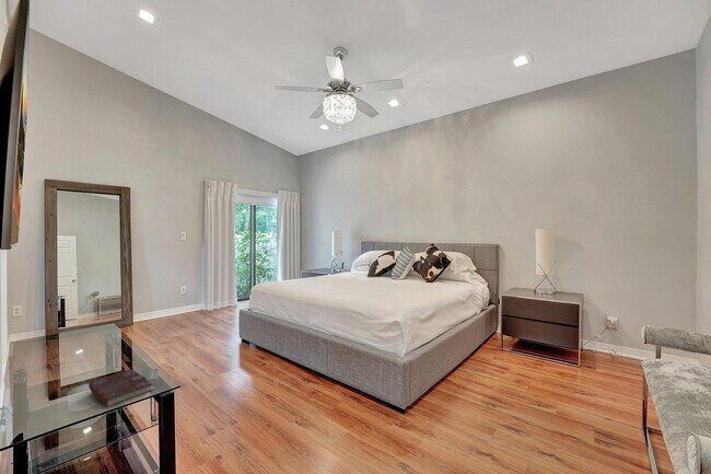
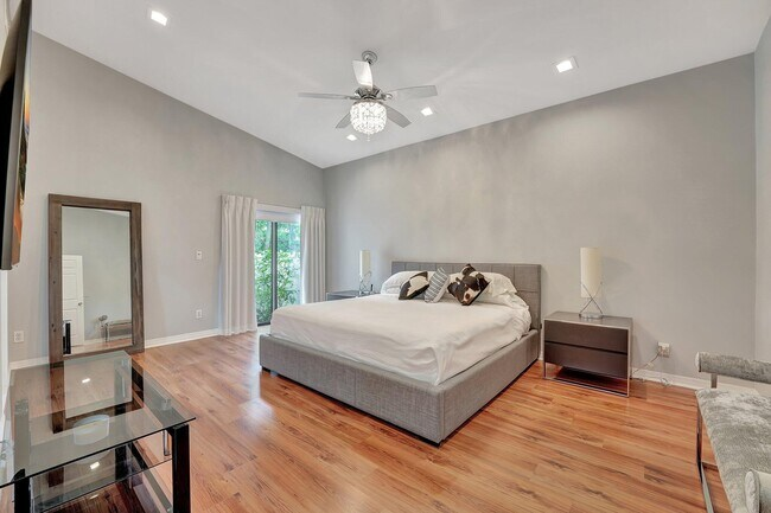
- book (120, 385)
